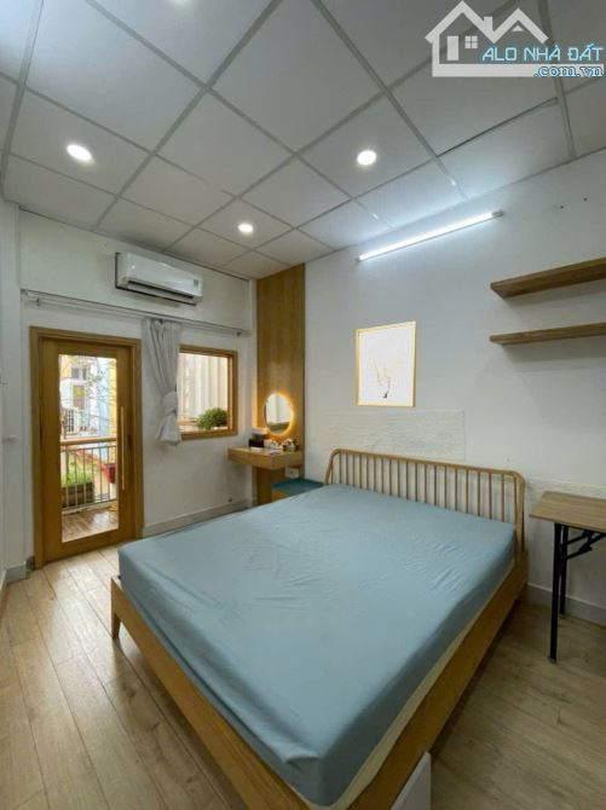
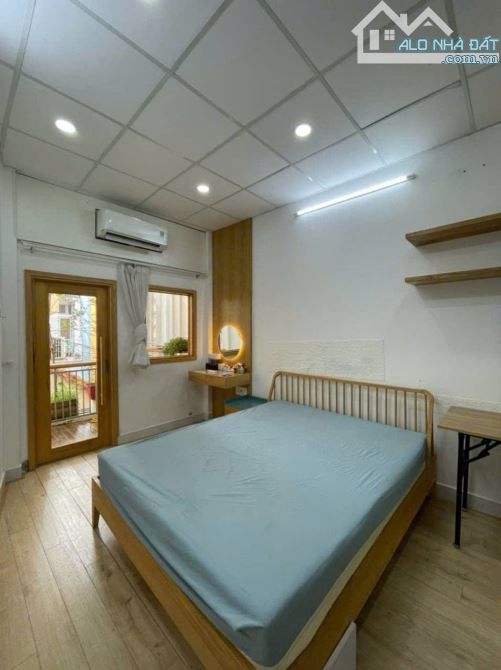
- wall art (383, 366)
